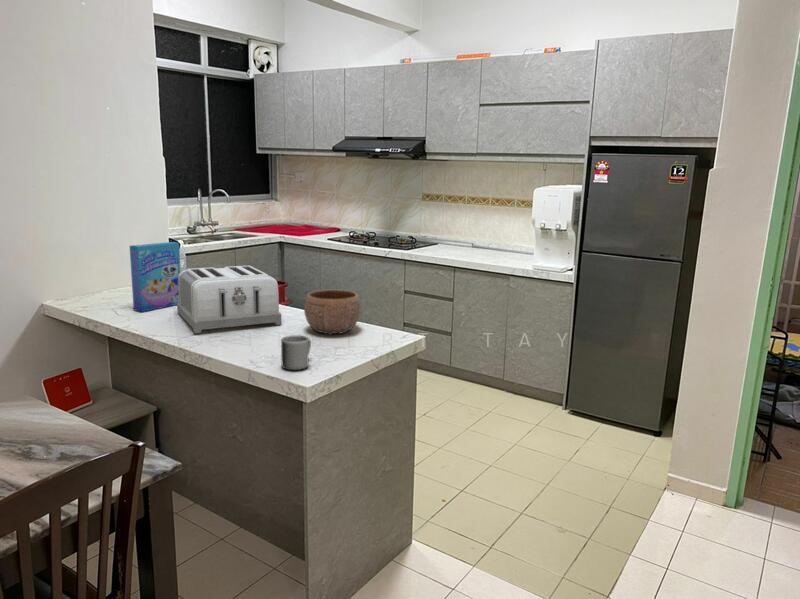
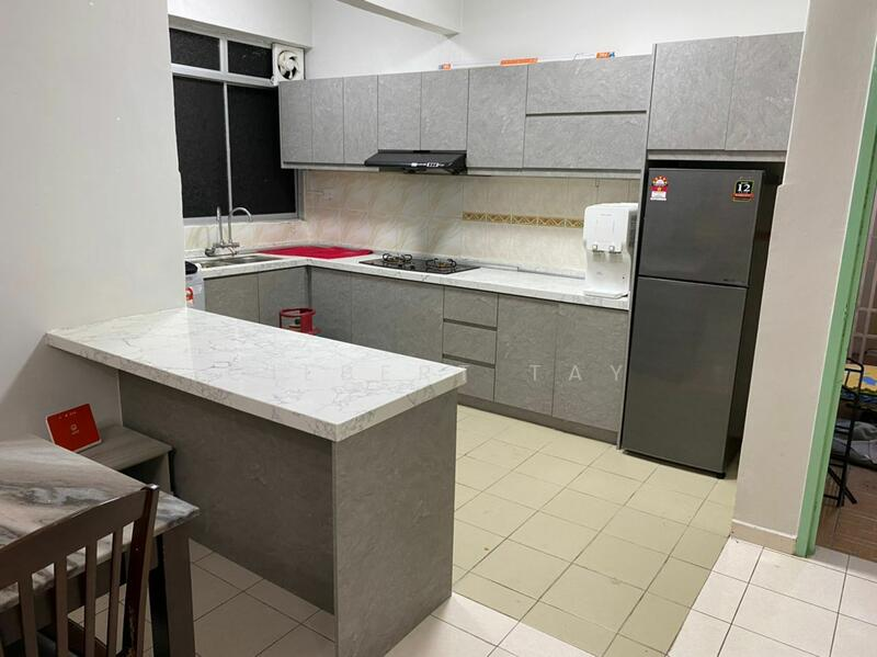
- cereal box (156, 275)
- mug (299, 350)
- bowl (332, 312)
- toaster (228, 295)
